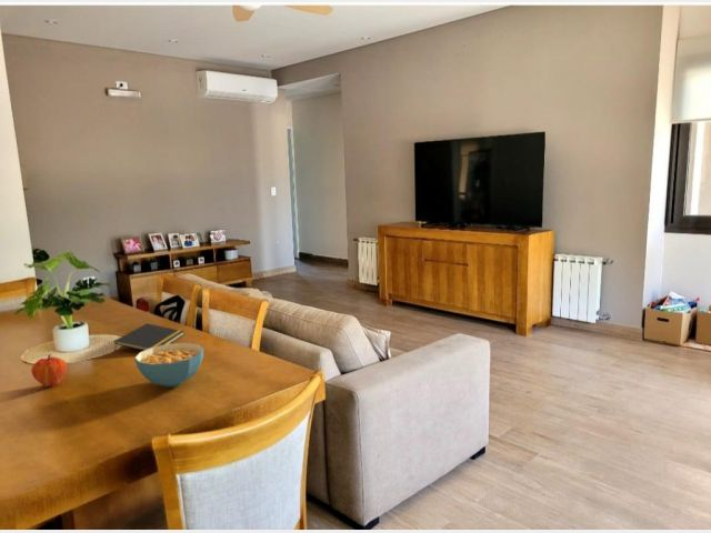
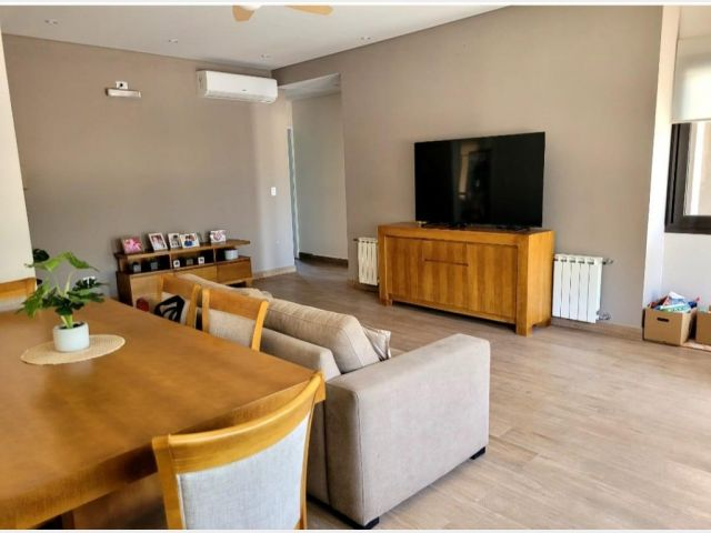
- cereal bowl (171, 368)
- notepad (150, 336)
- fruit (49, 370)
